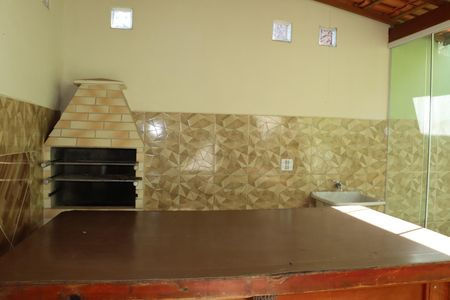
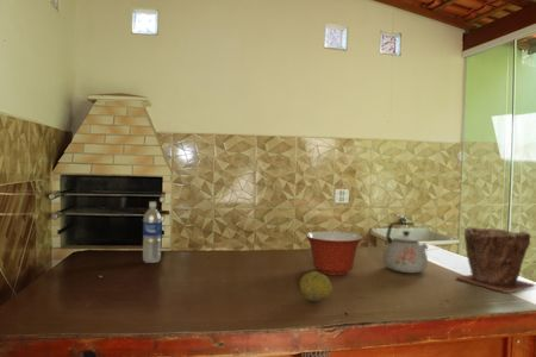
+ water bottle (151, 231)
+ fruit (314, 286)
+ plant pot (496, 255)
+ mixing bowl (332, 253)
+ kettle (406, 245)
